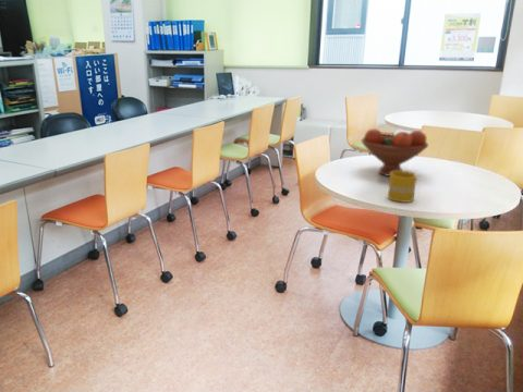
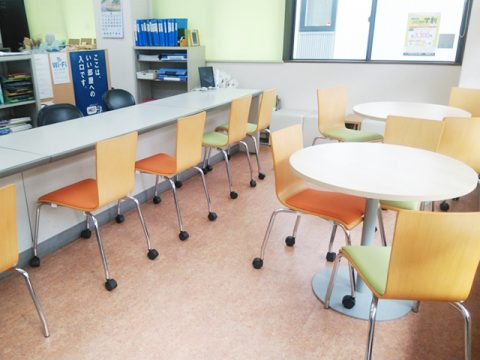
- mug (403, 185)
- fruit bowl (392, 150)
